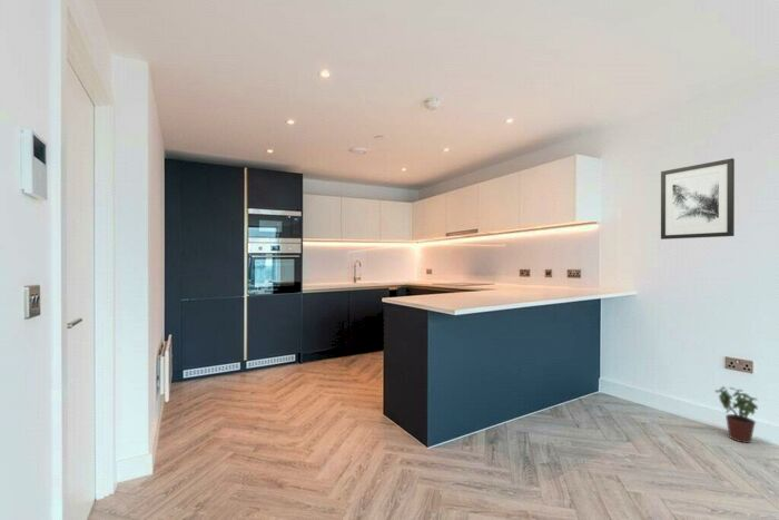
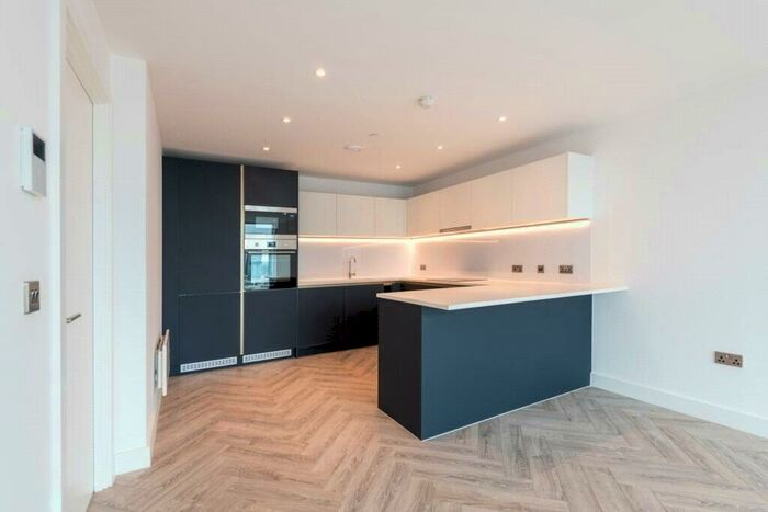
- wall art (694, 202)
- potted plant (739, 412)
